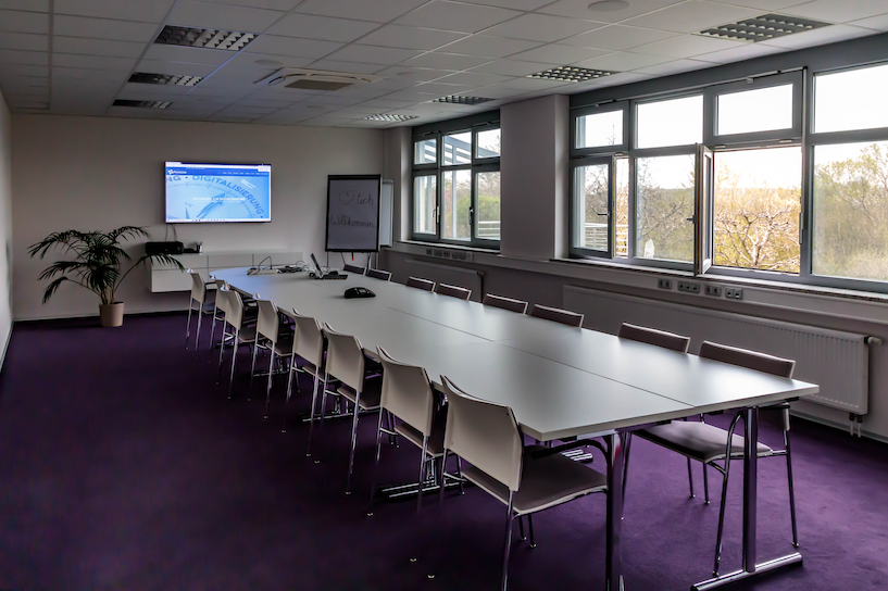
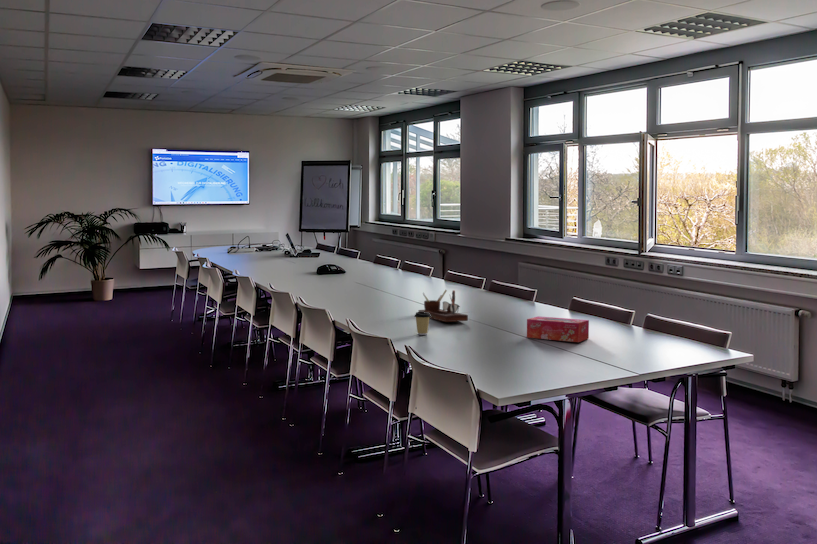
+ desk organizer (443, 303)
+ tissue box (557, 328)
+ coffee cup (422, 323)
